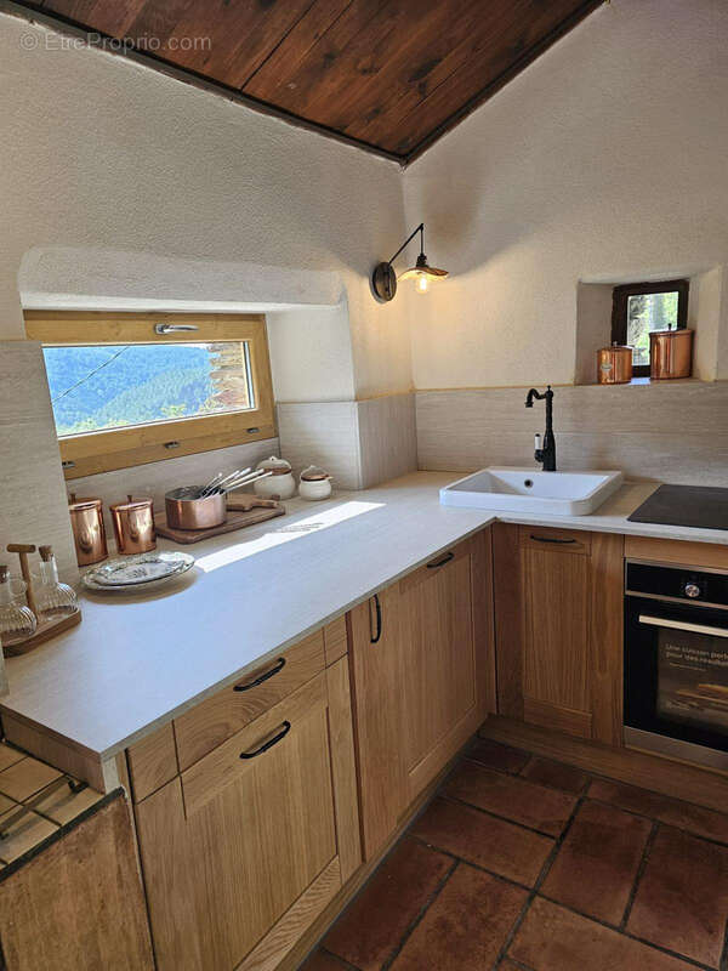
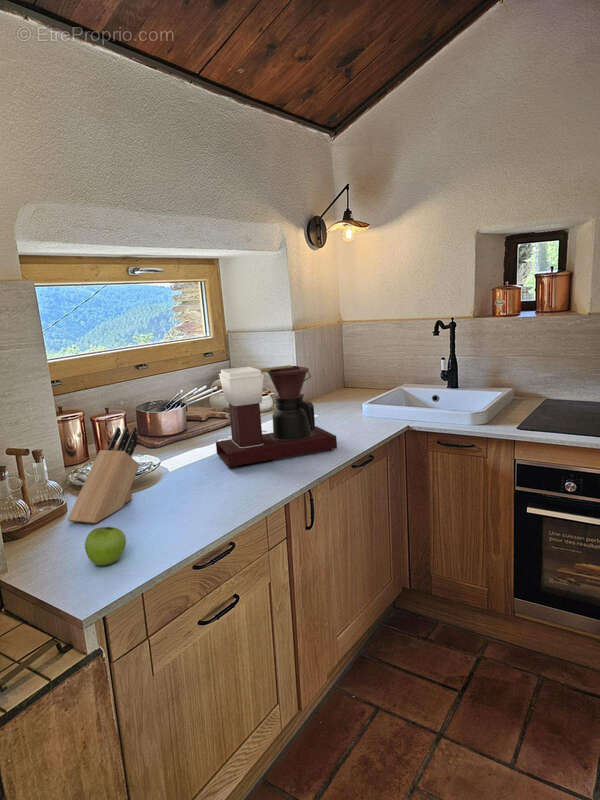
+ knife block (107, 470)
+ fruit (105, 544)
+ coffee maker (274, 412)
